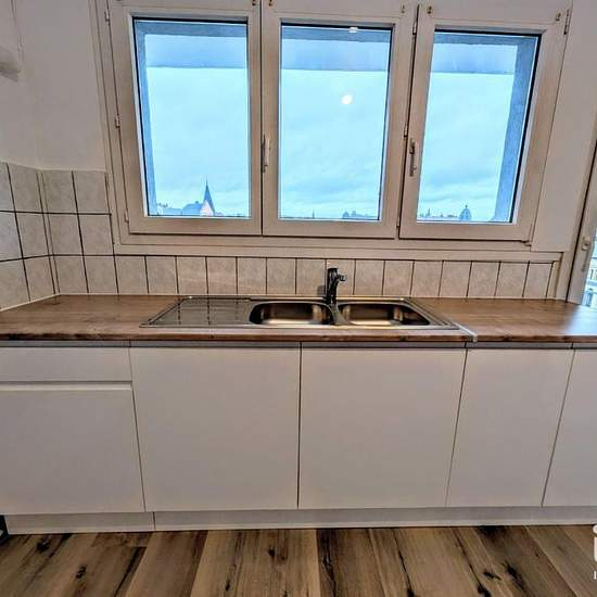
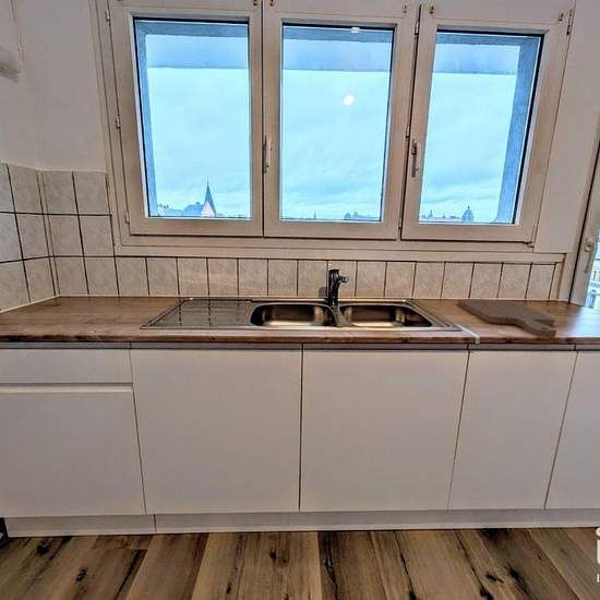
+ cutting board (505, 312)
